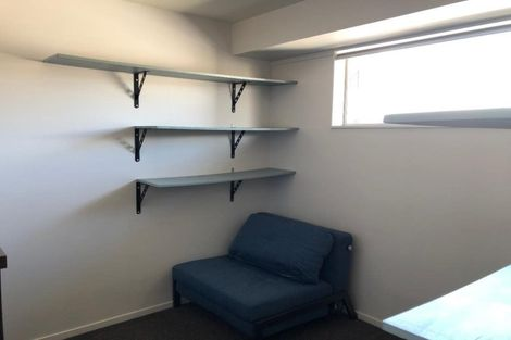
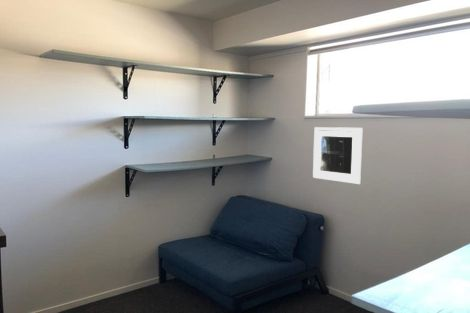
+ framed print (336, 154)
